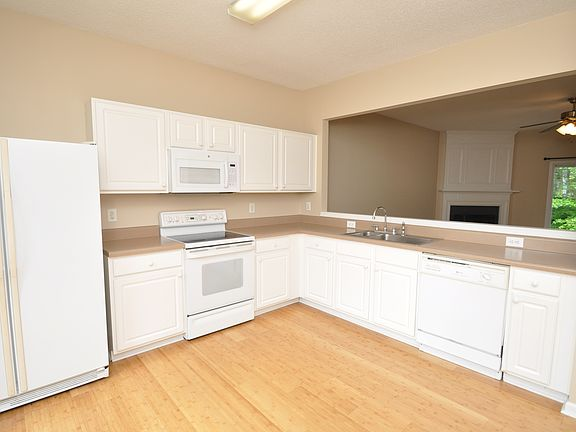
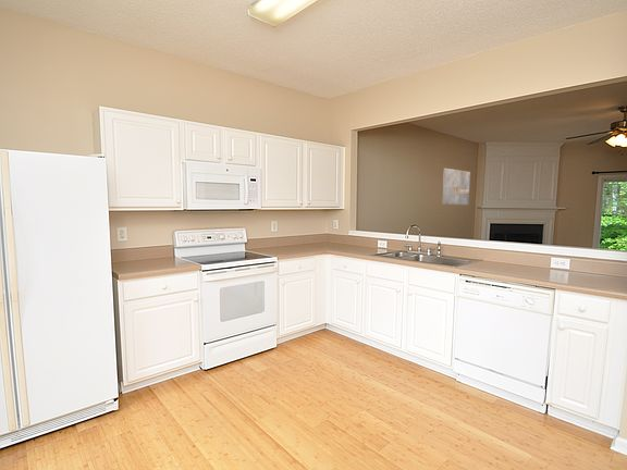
+ wall art (456, 187)
